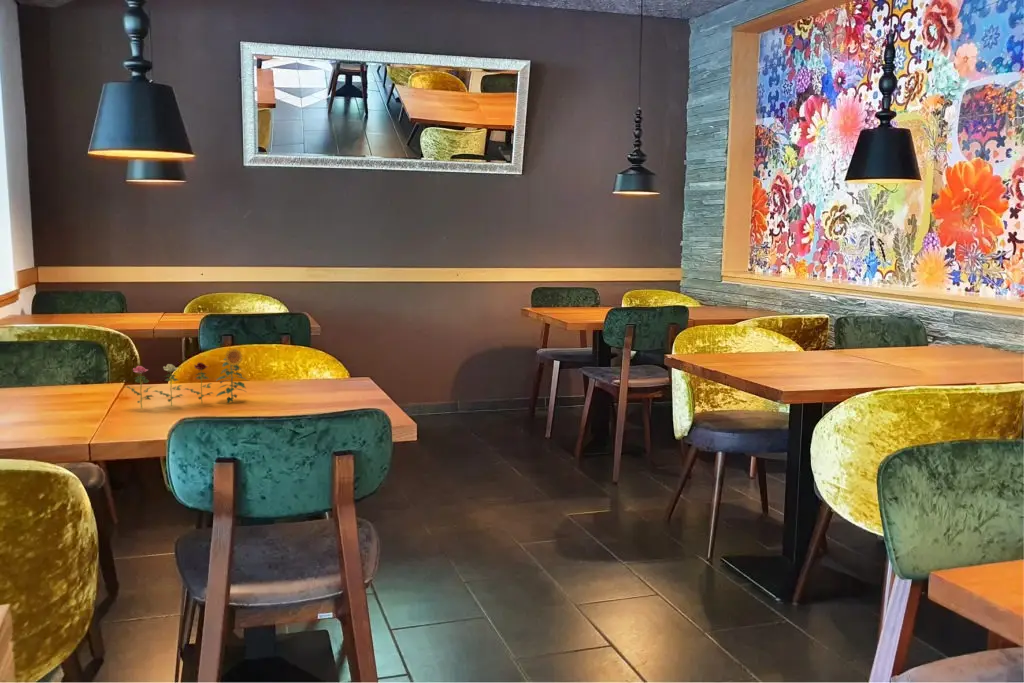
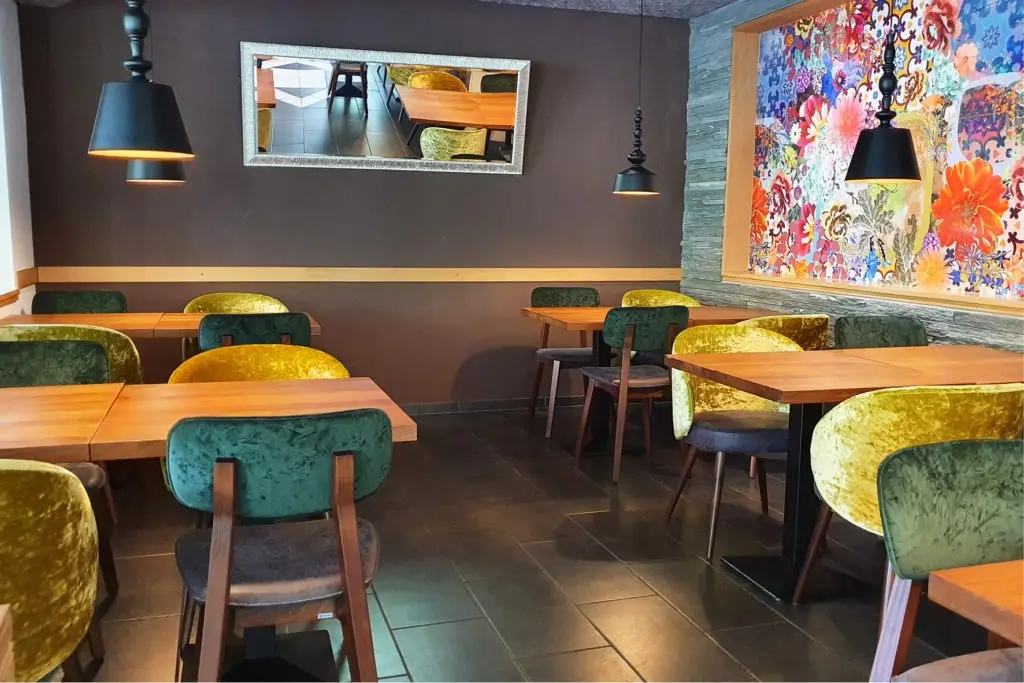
- flower (196, 377)
